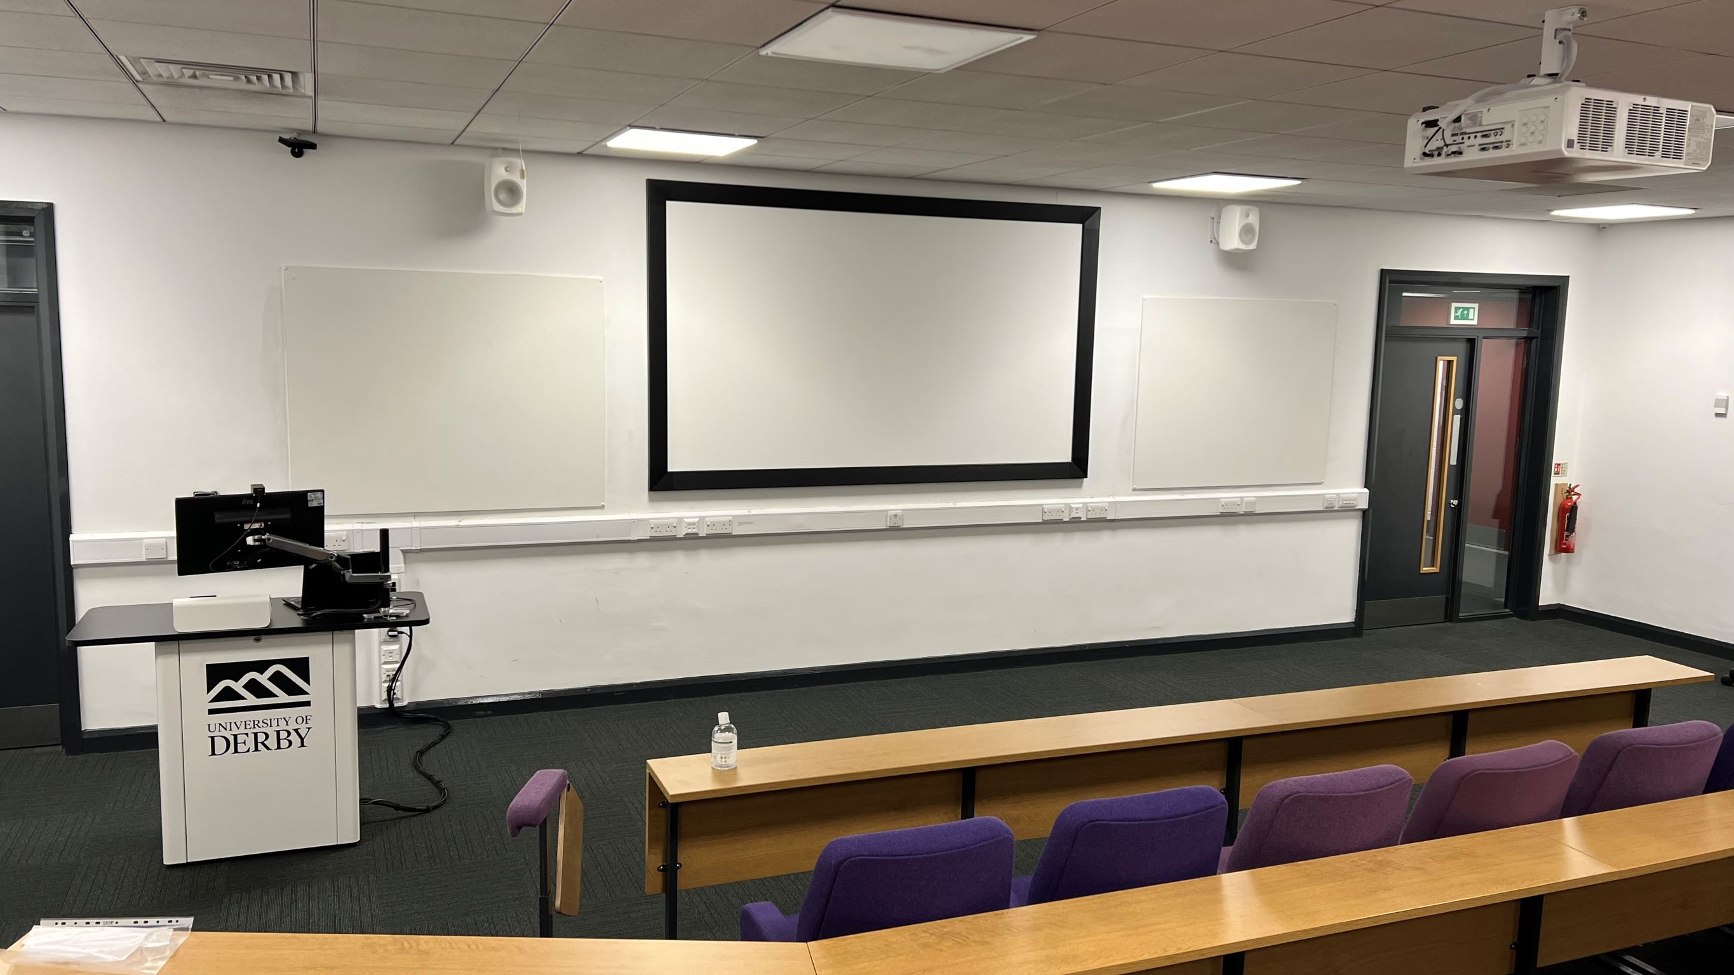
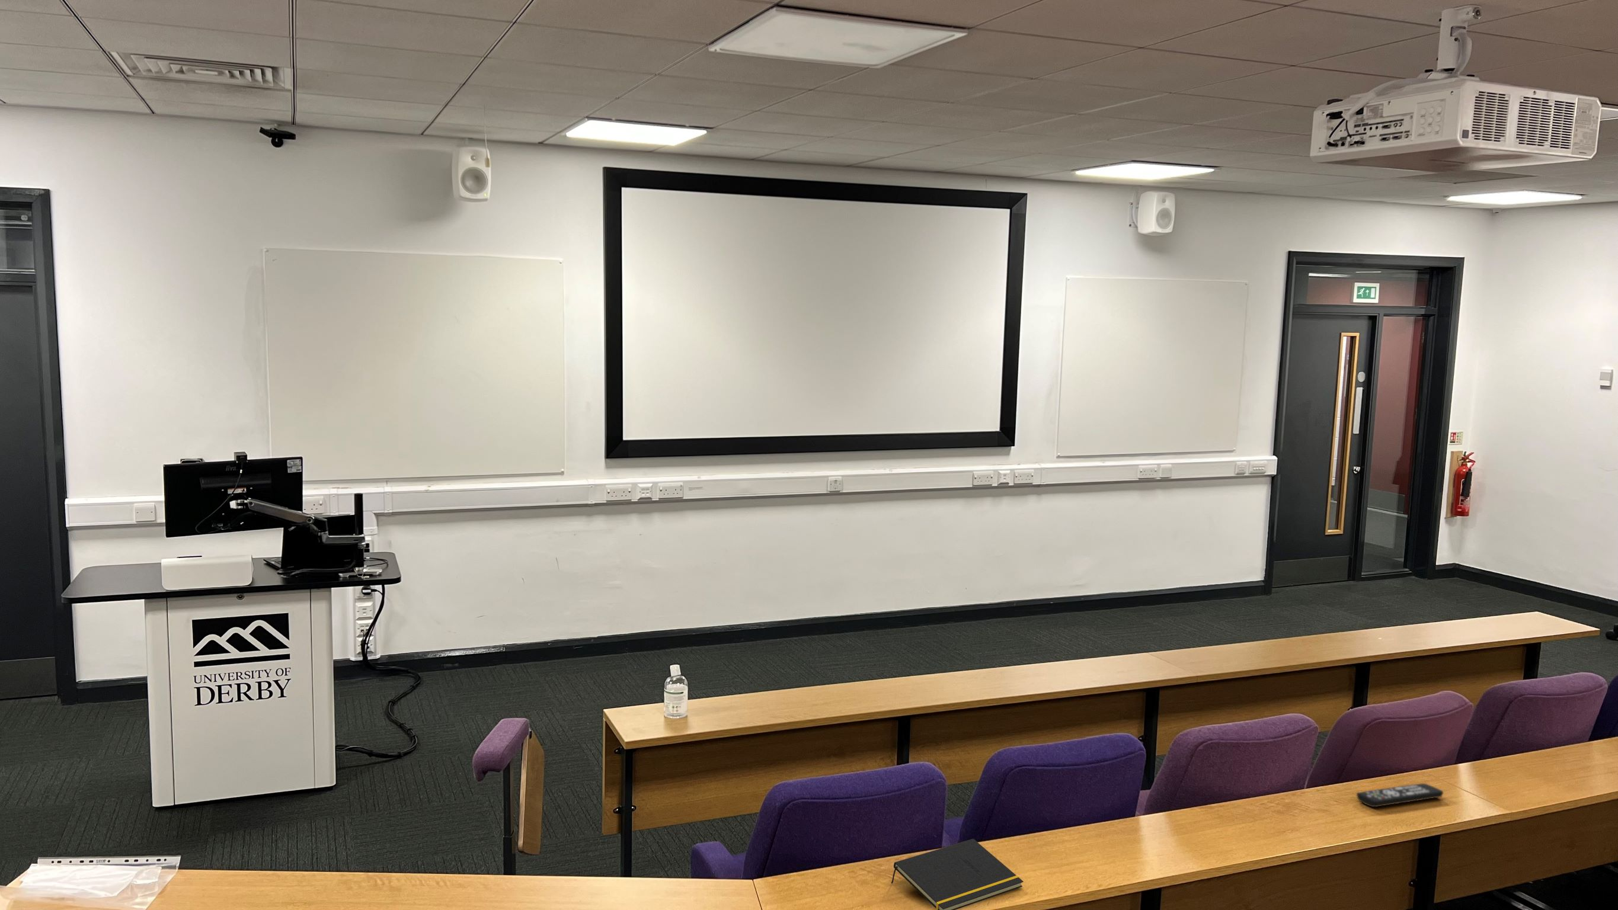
+ notepad (958, 873)
+ remote control (1400, 796)
